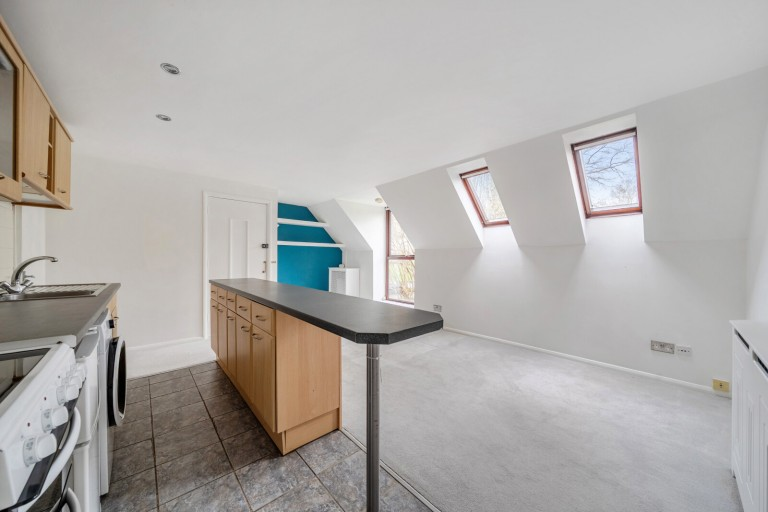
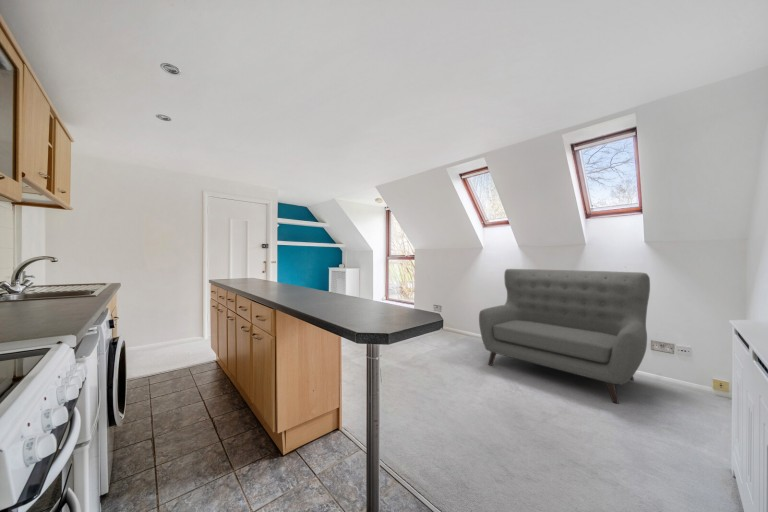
+ sofa (557, 320)
